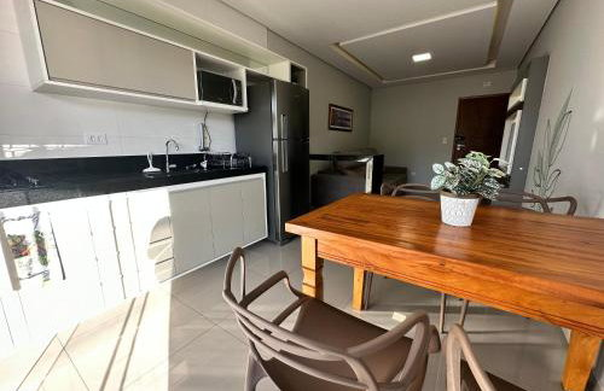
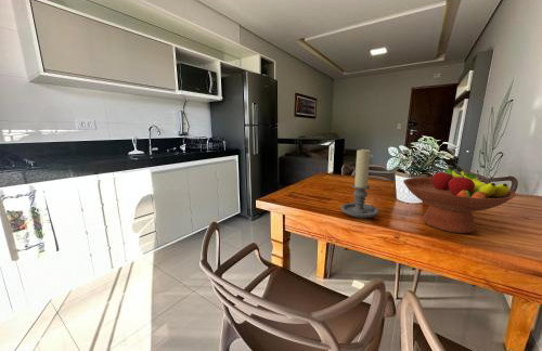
+ fruit bowl (451, 197)
+ candle holder (360, 181)
